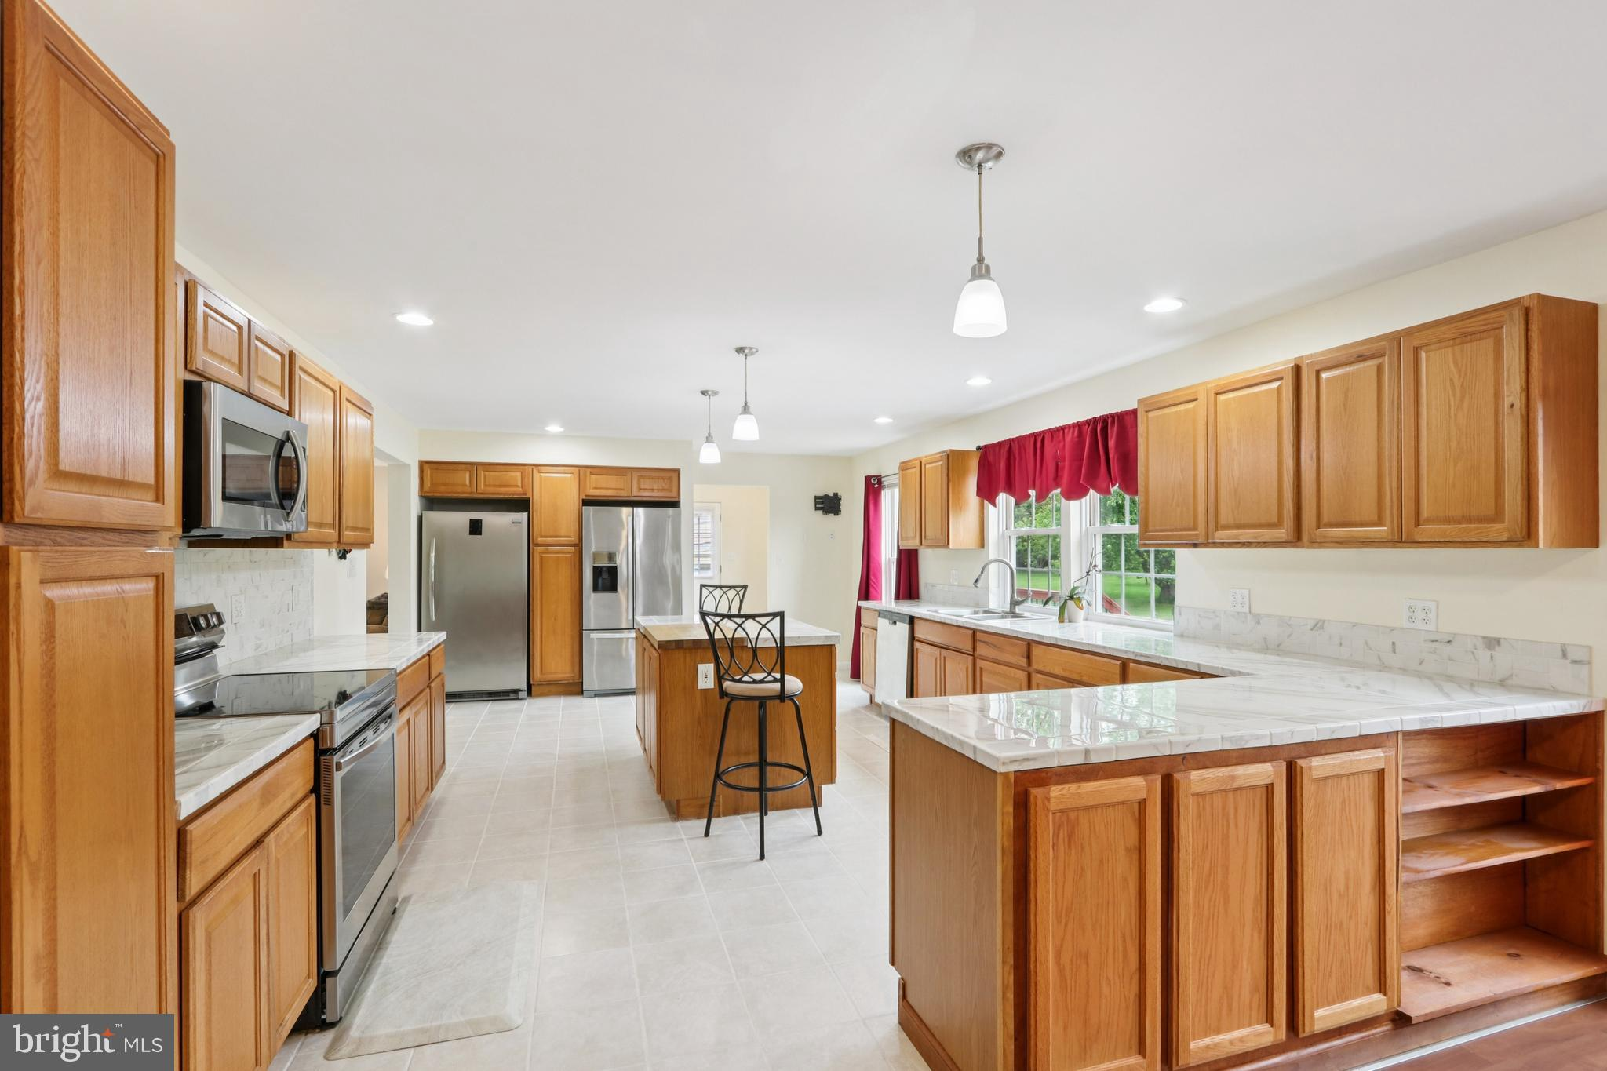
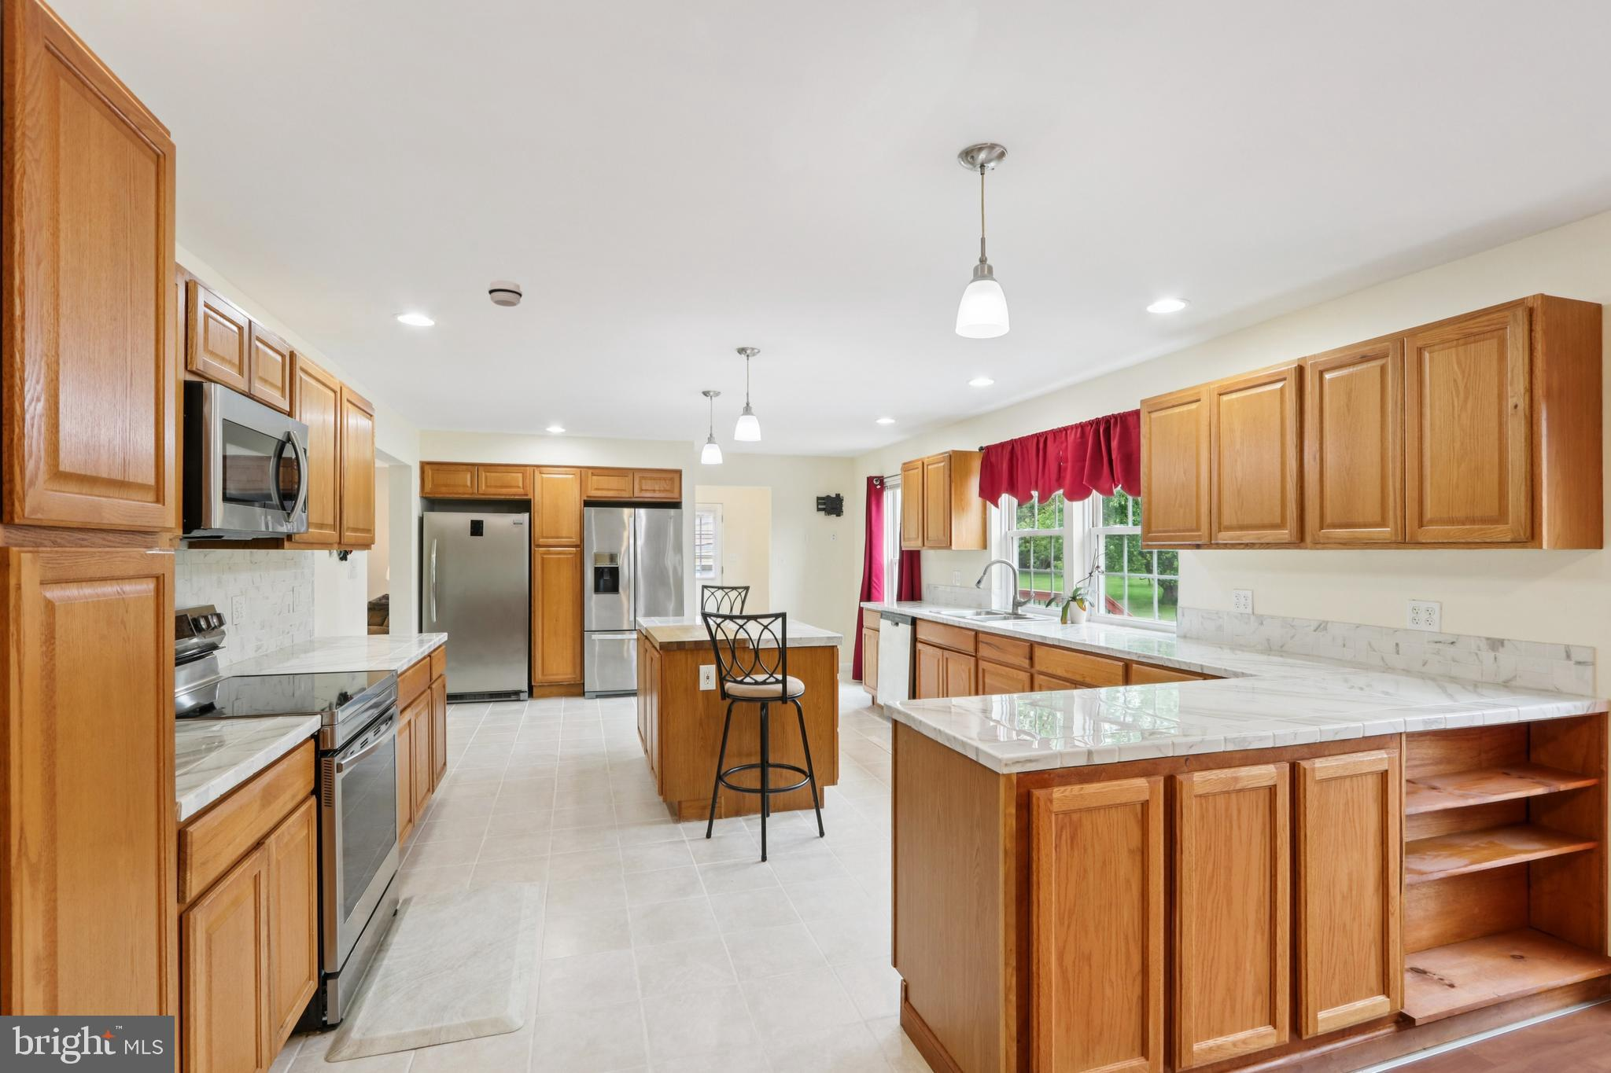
+ smoke detector (505, 293)
